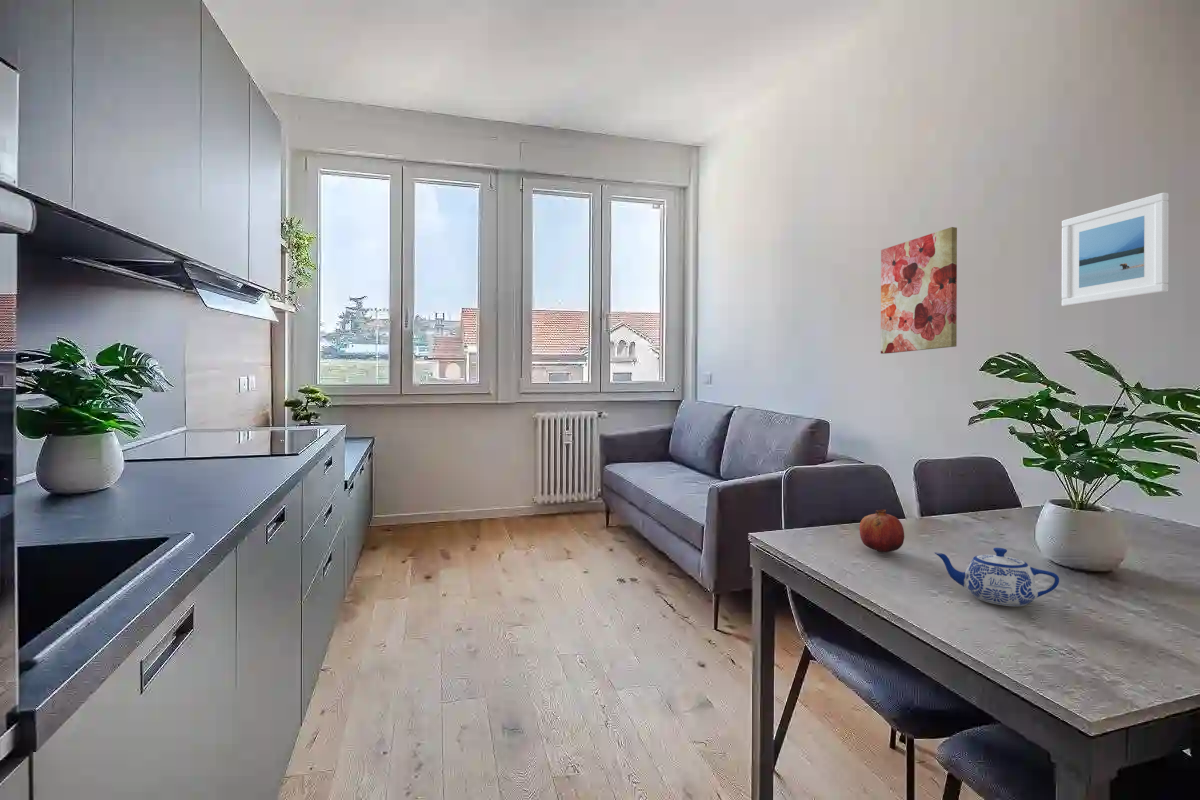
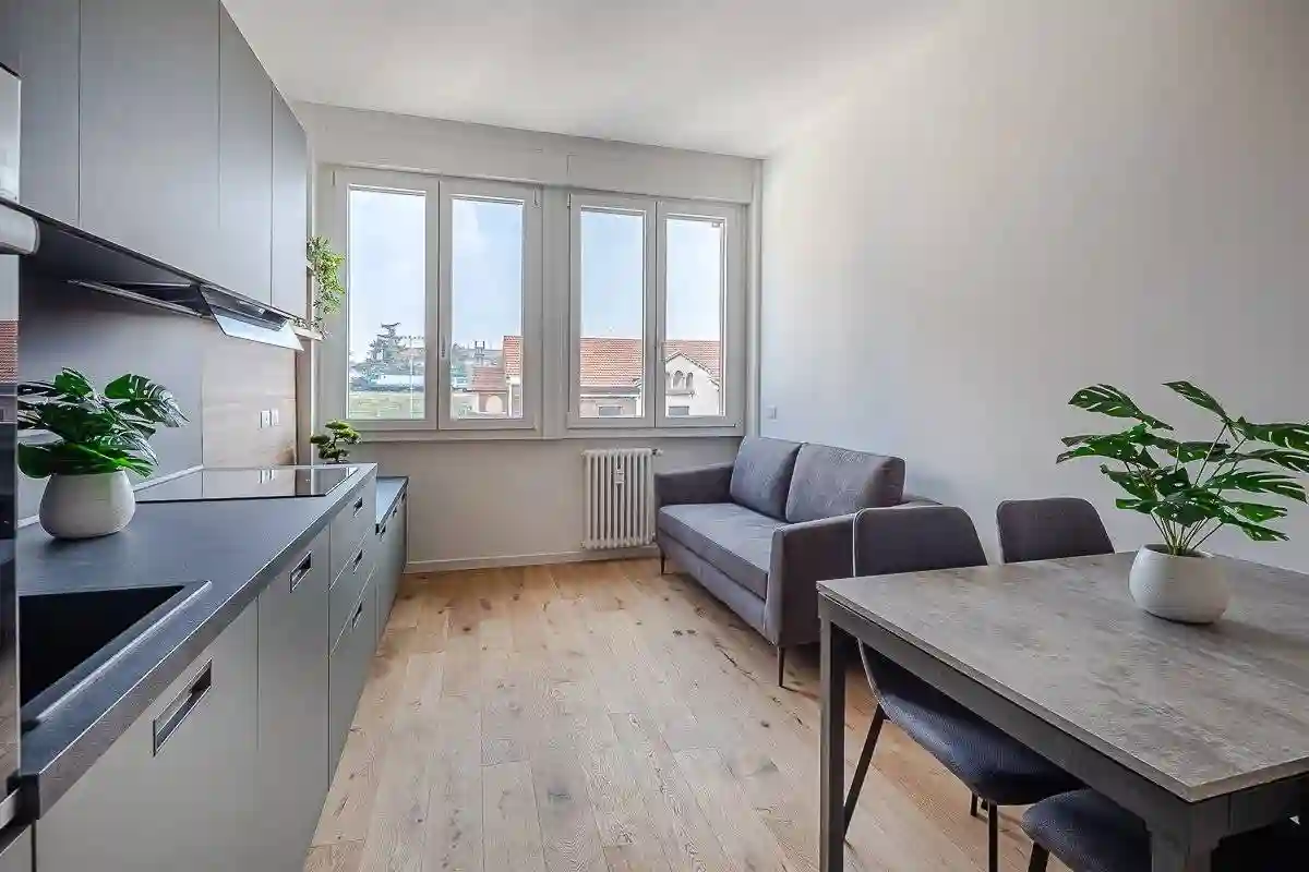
- fruit (881, 530)
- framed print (1111, 253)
- teapot (993, 573)
- wall art (916, 294)
